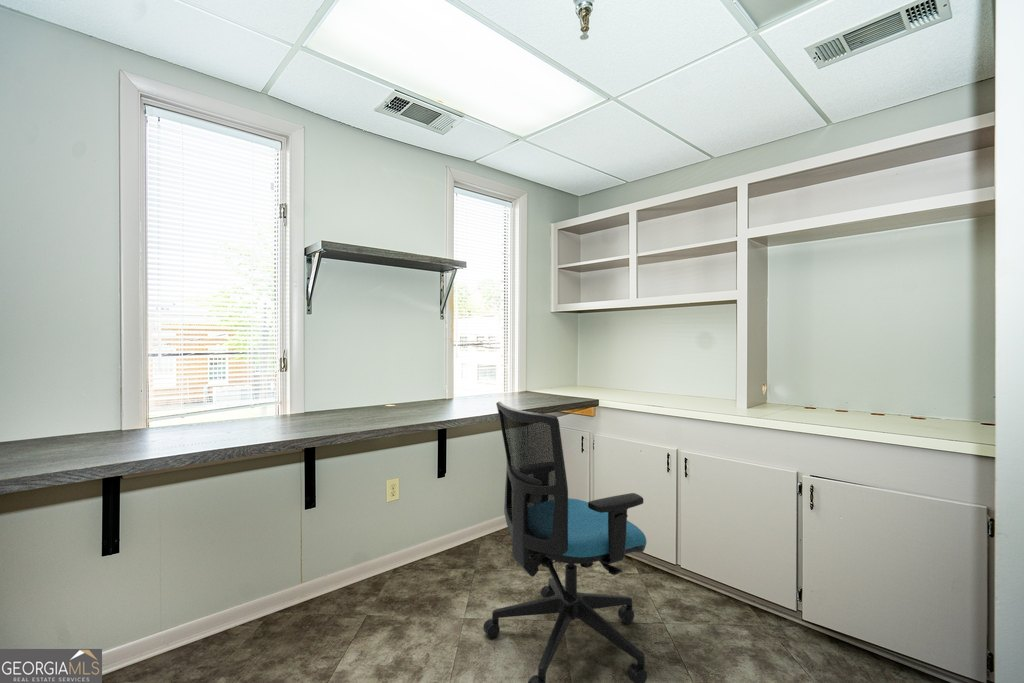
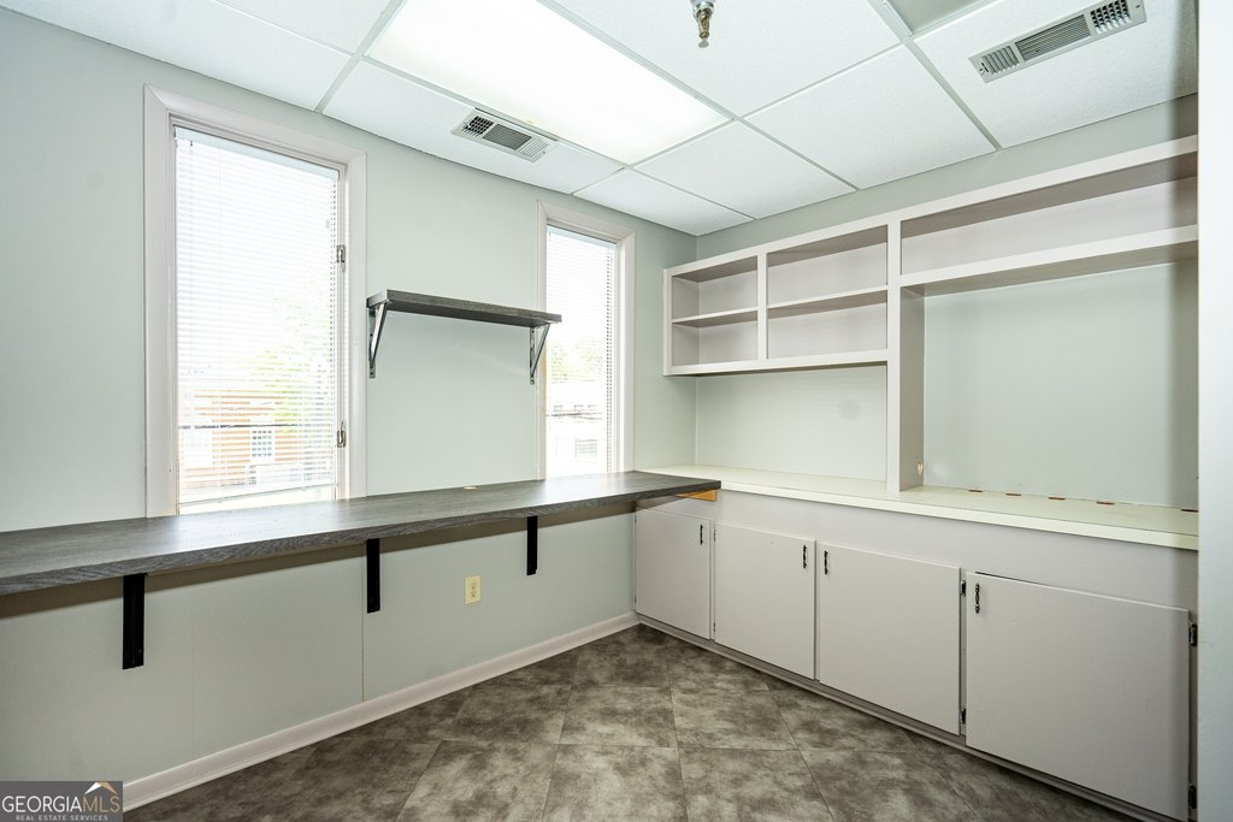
- office chair (573, 522)
